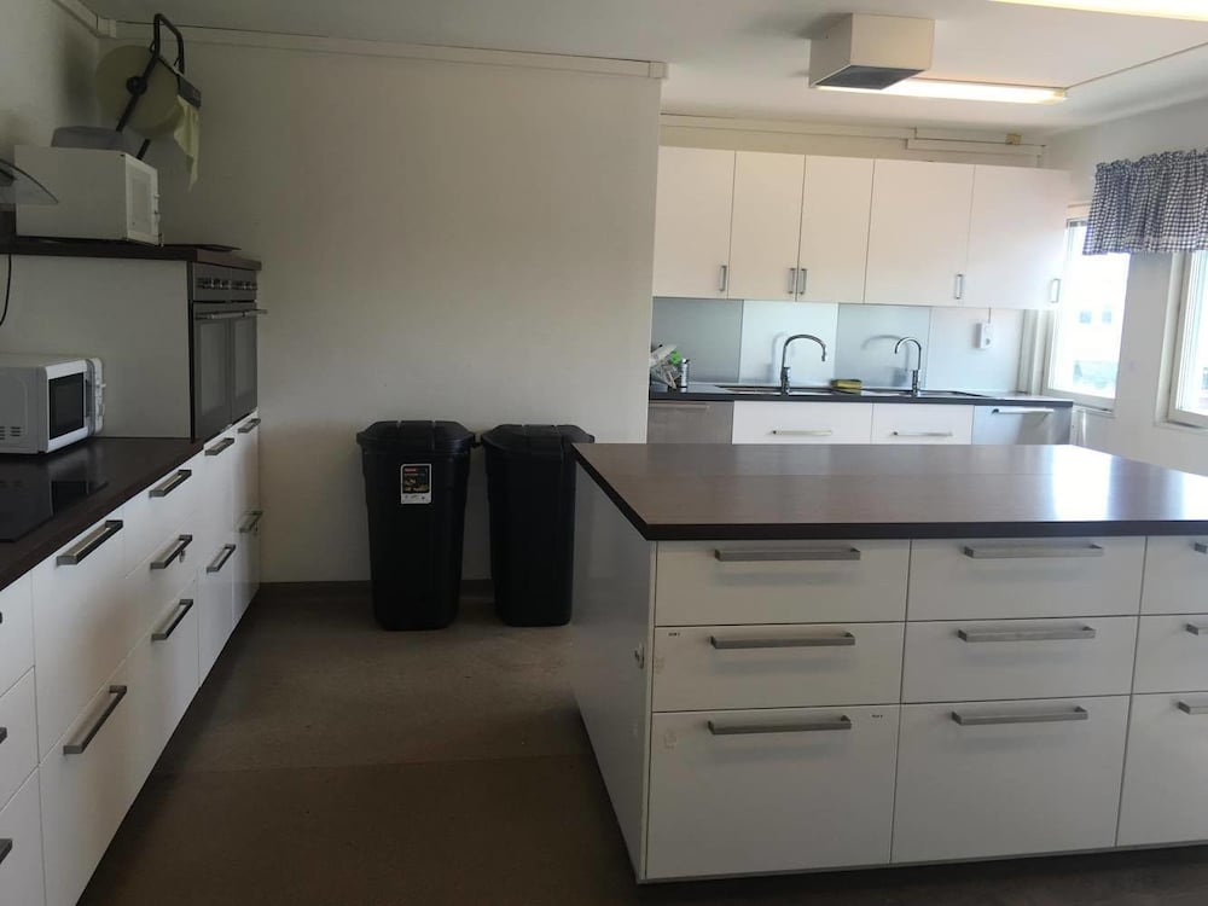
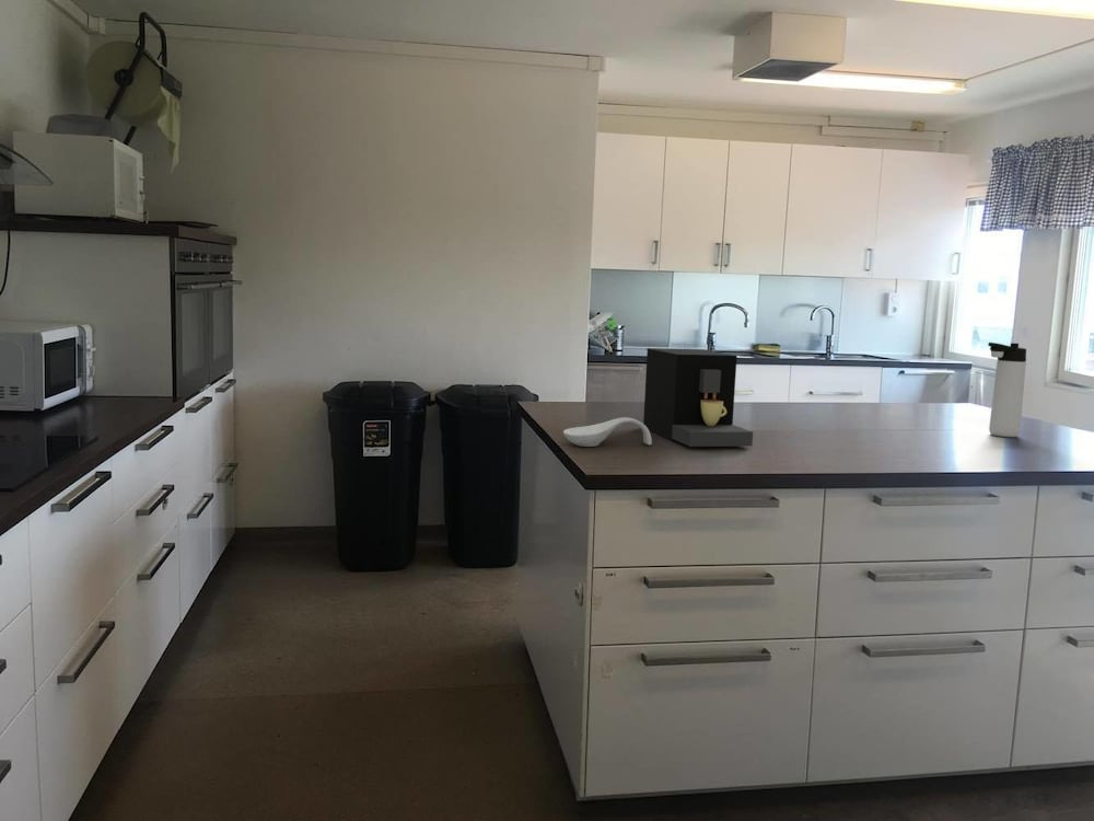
+ spoon rest (607, 431)
+ thermos bottle (1002, 389)
+ coffee maker (696, 395)
